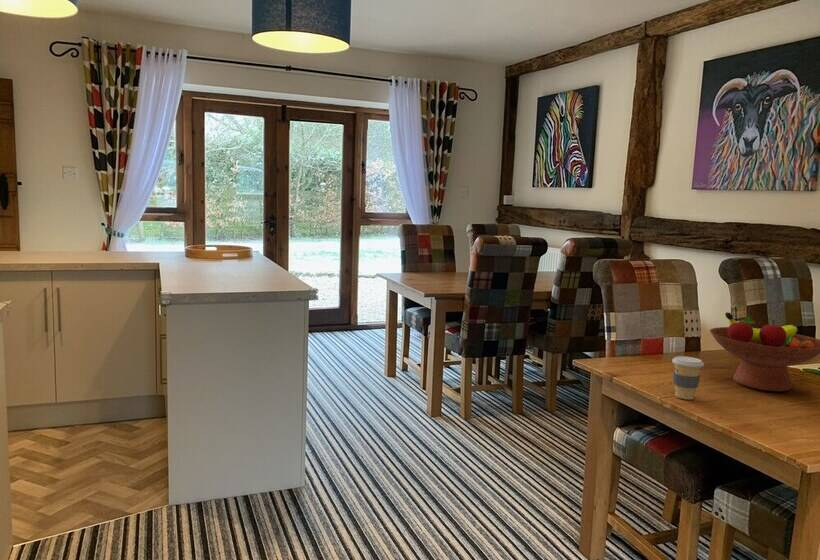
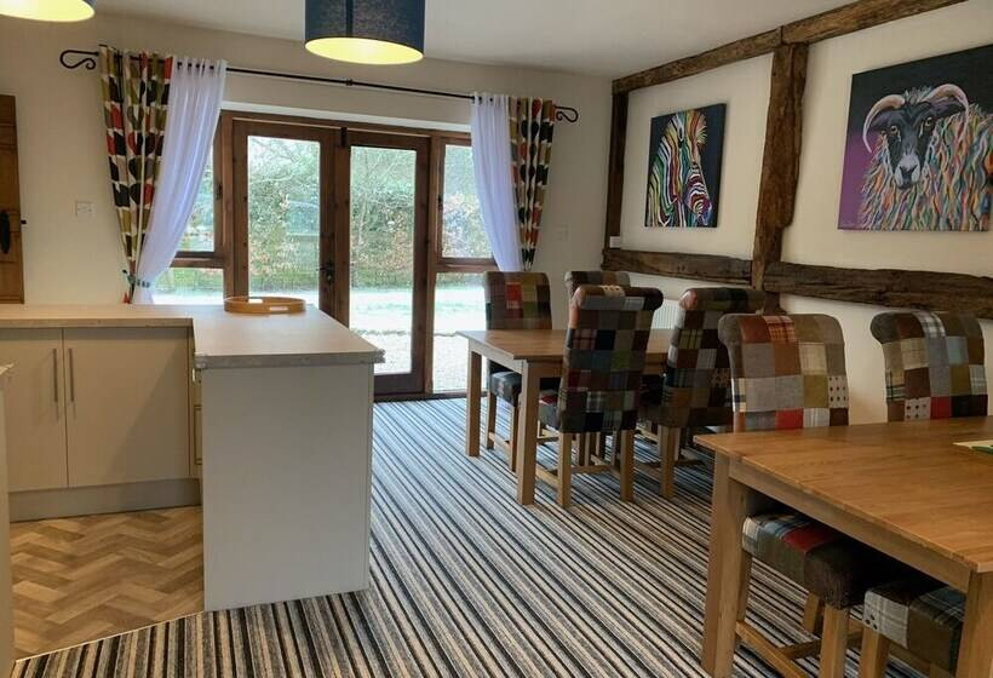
- coffee cup (686, 378)
- fruit bowl (765, 351)
